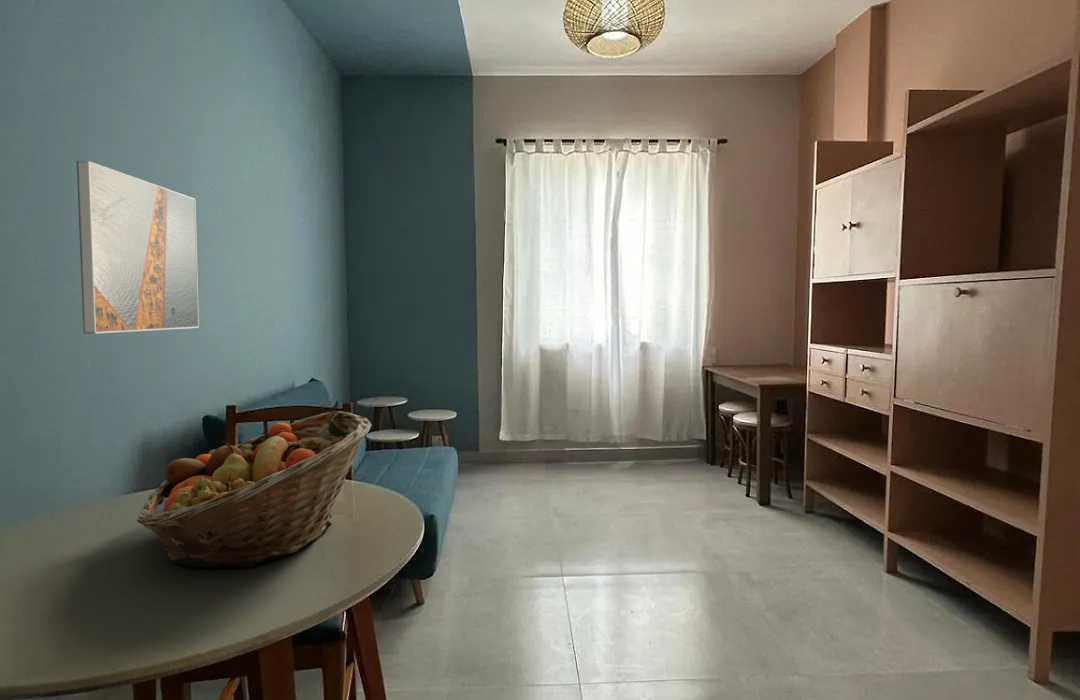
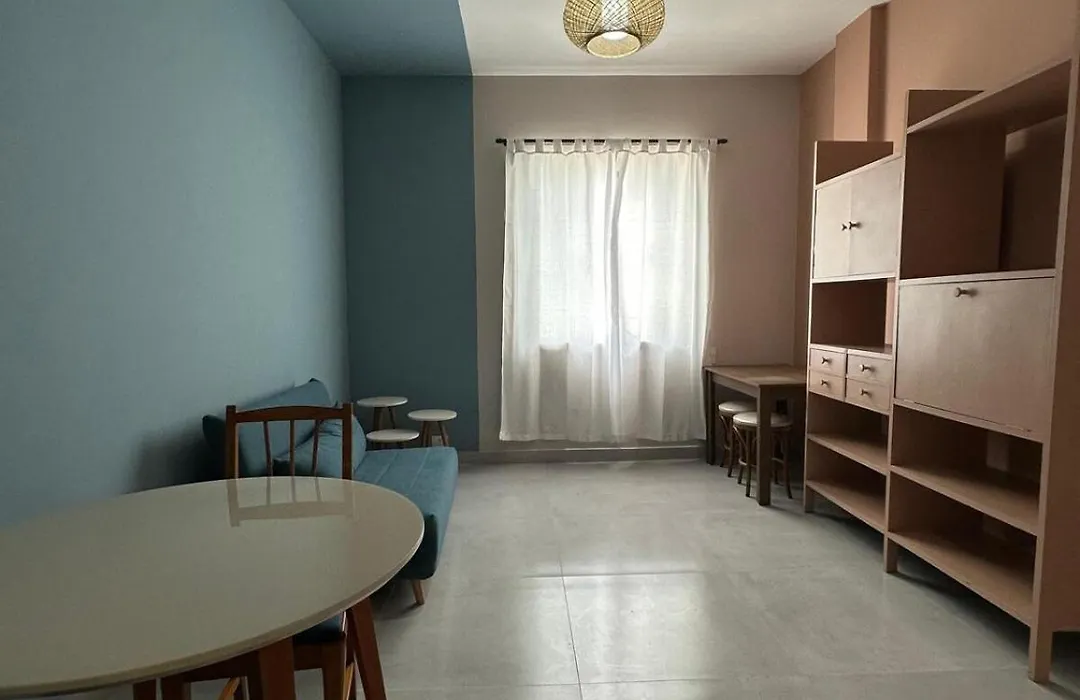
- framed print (147, 256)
- fruit basket (263, 478)
